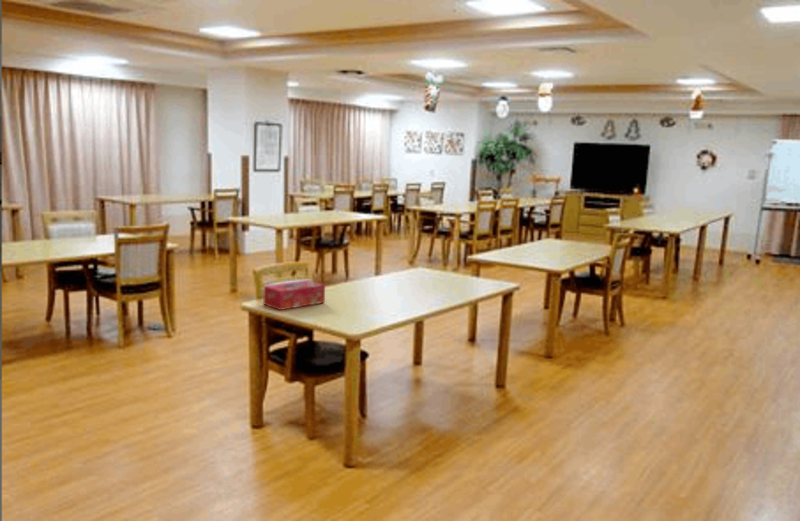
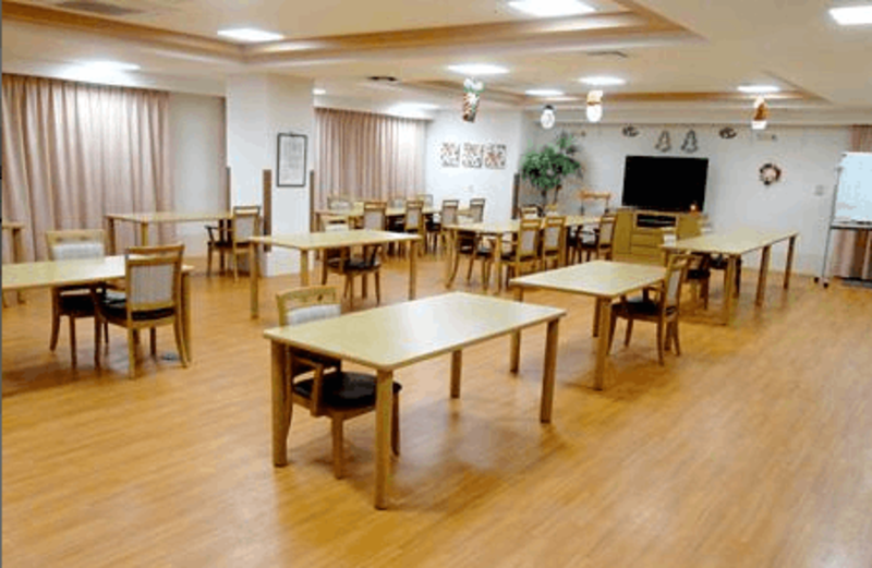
- tissue box (294, 294)
